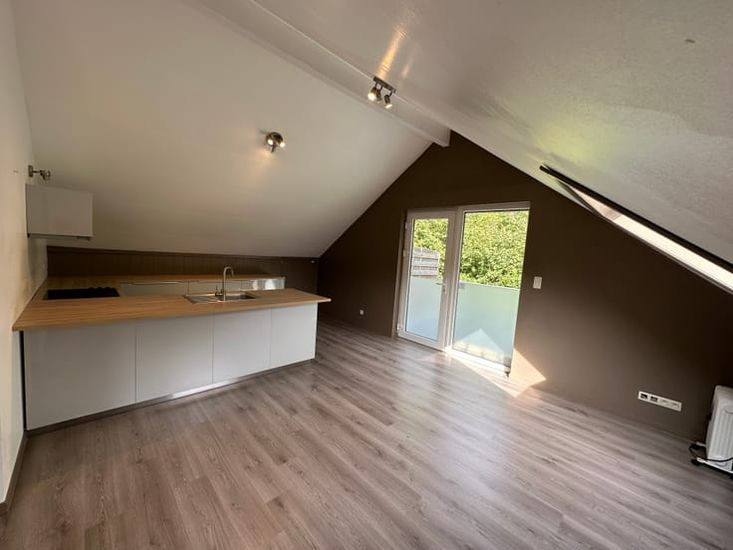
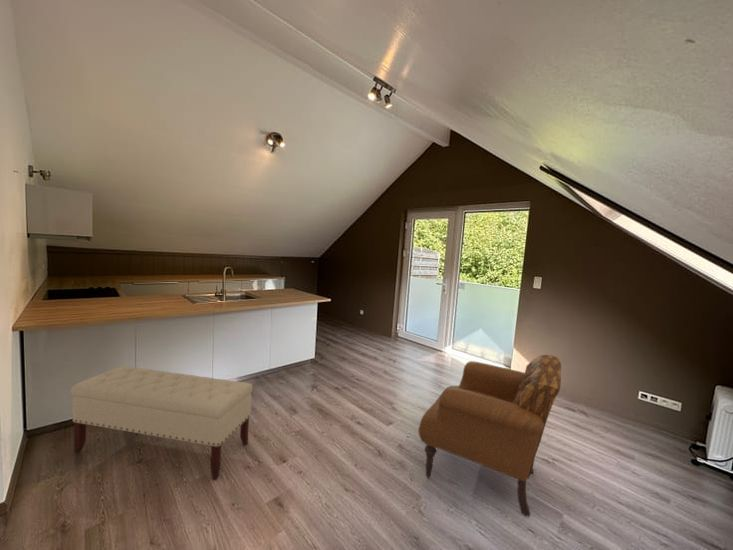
+ armchair (487, 411)
+ bench (166, 415)
